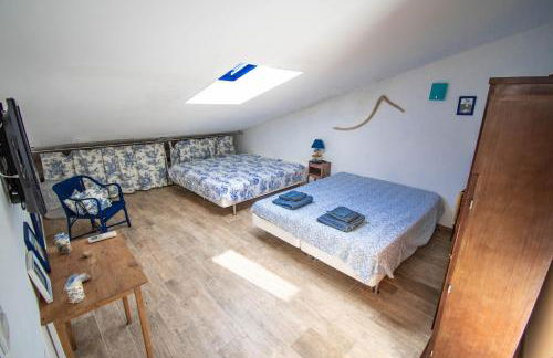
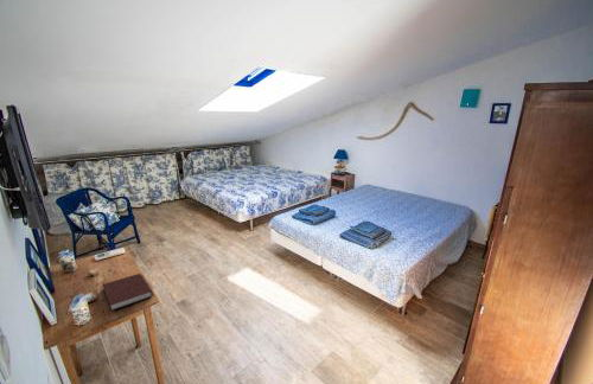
+ notebook (127, 289)
